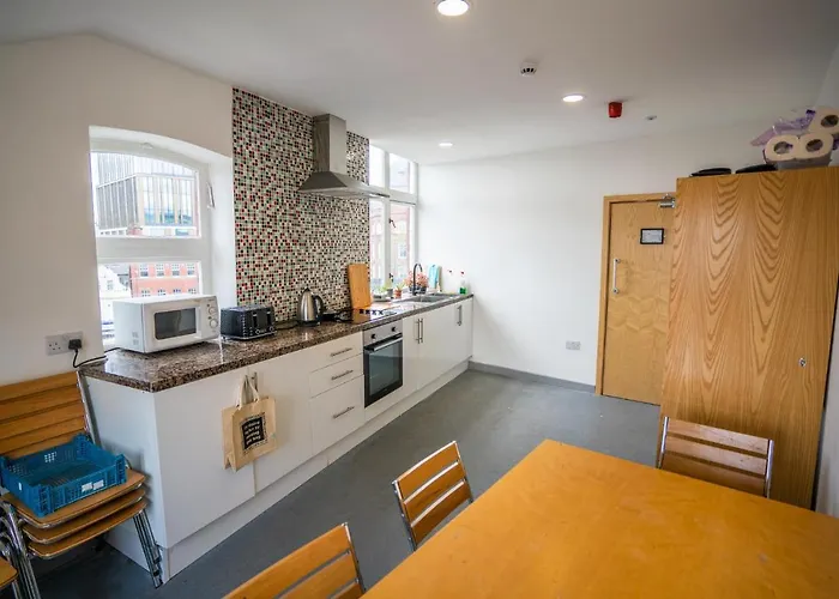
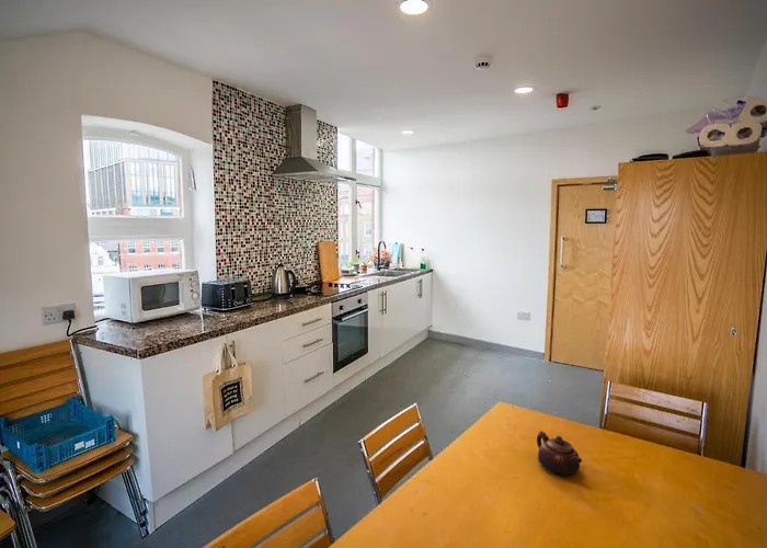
+ teapot (558, 450)
